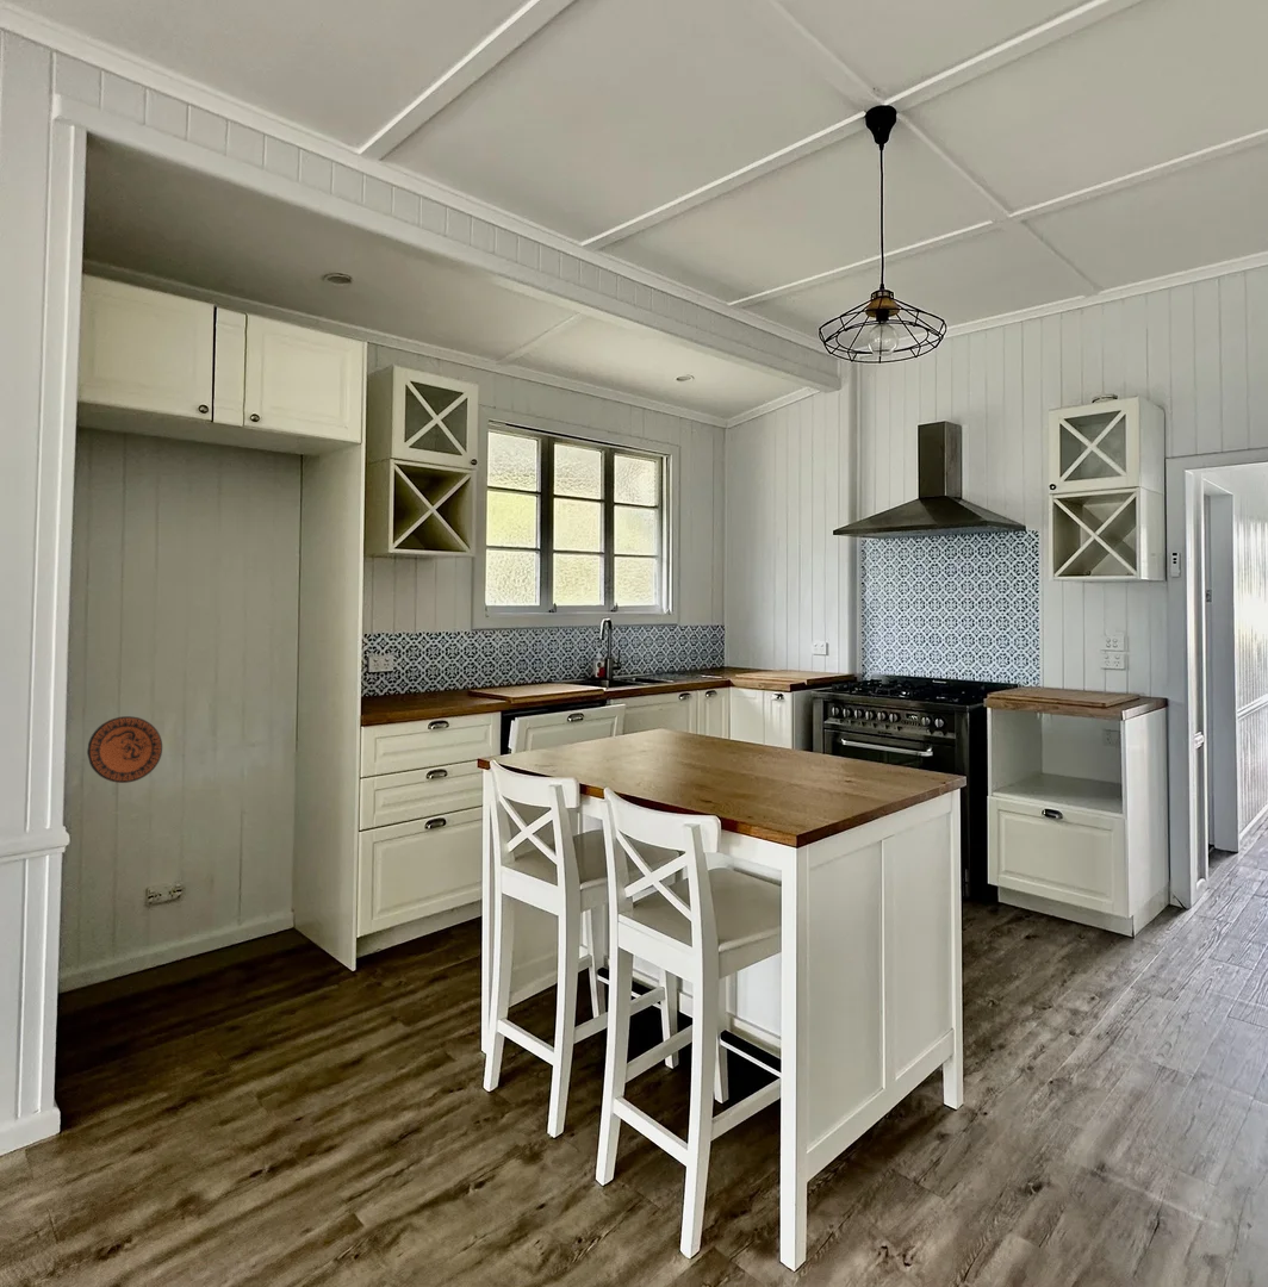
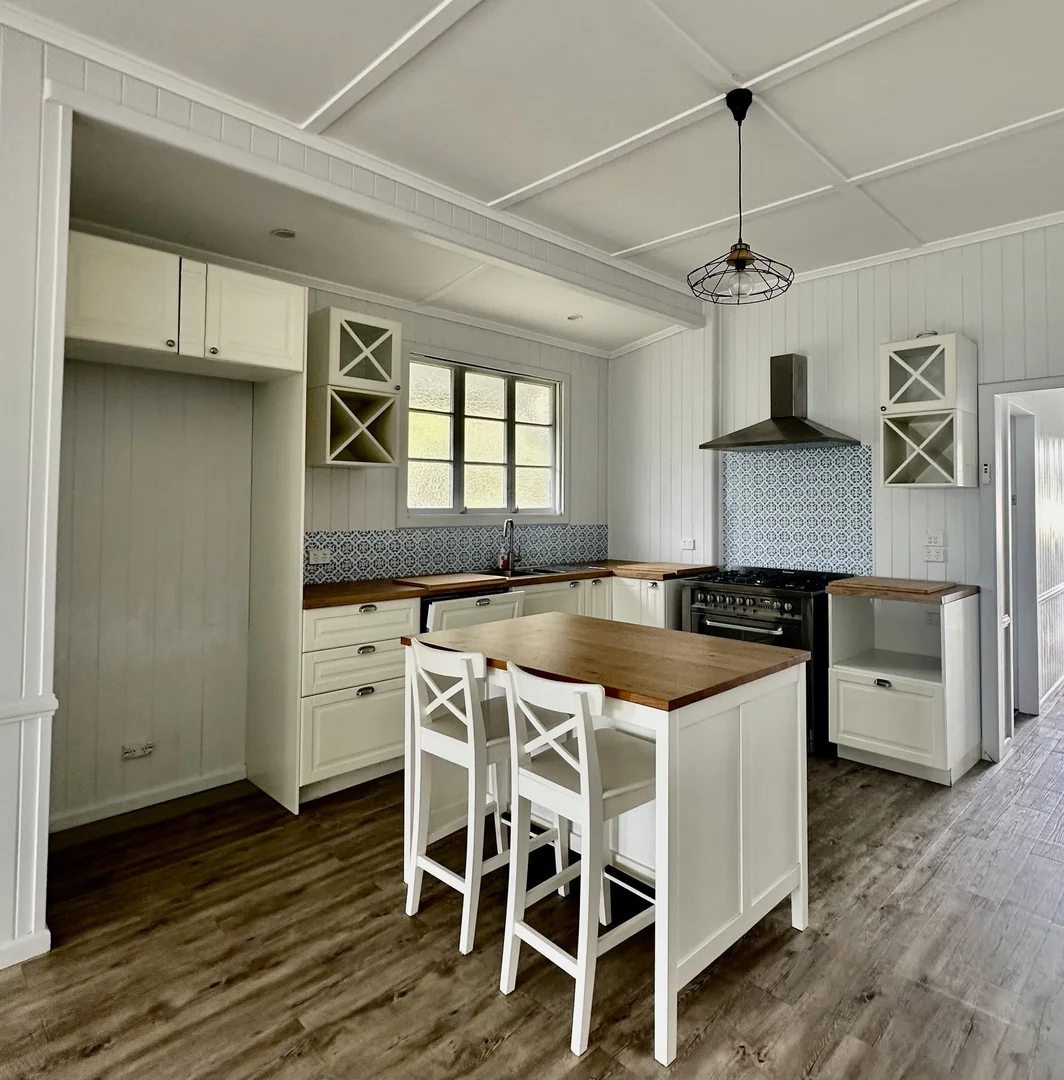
- decorative plate (125, 748)
